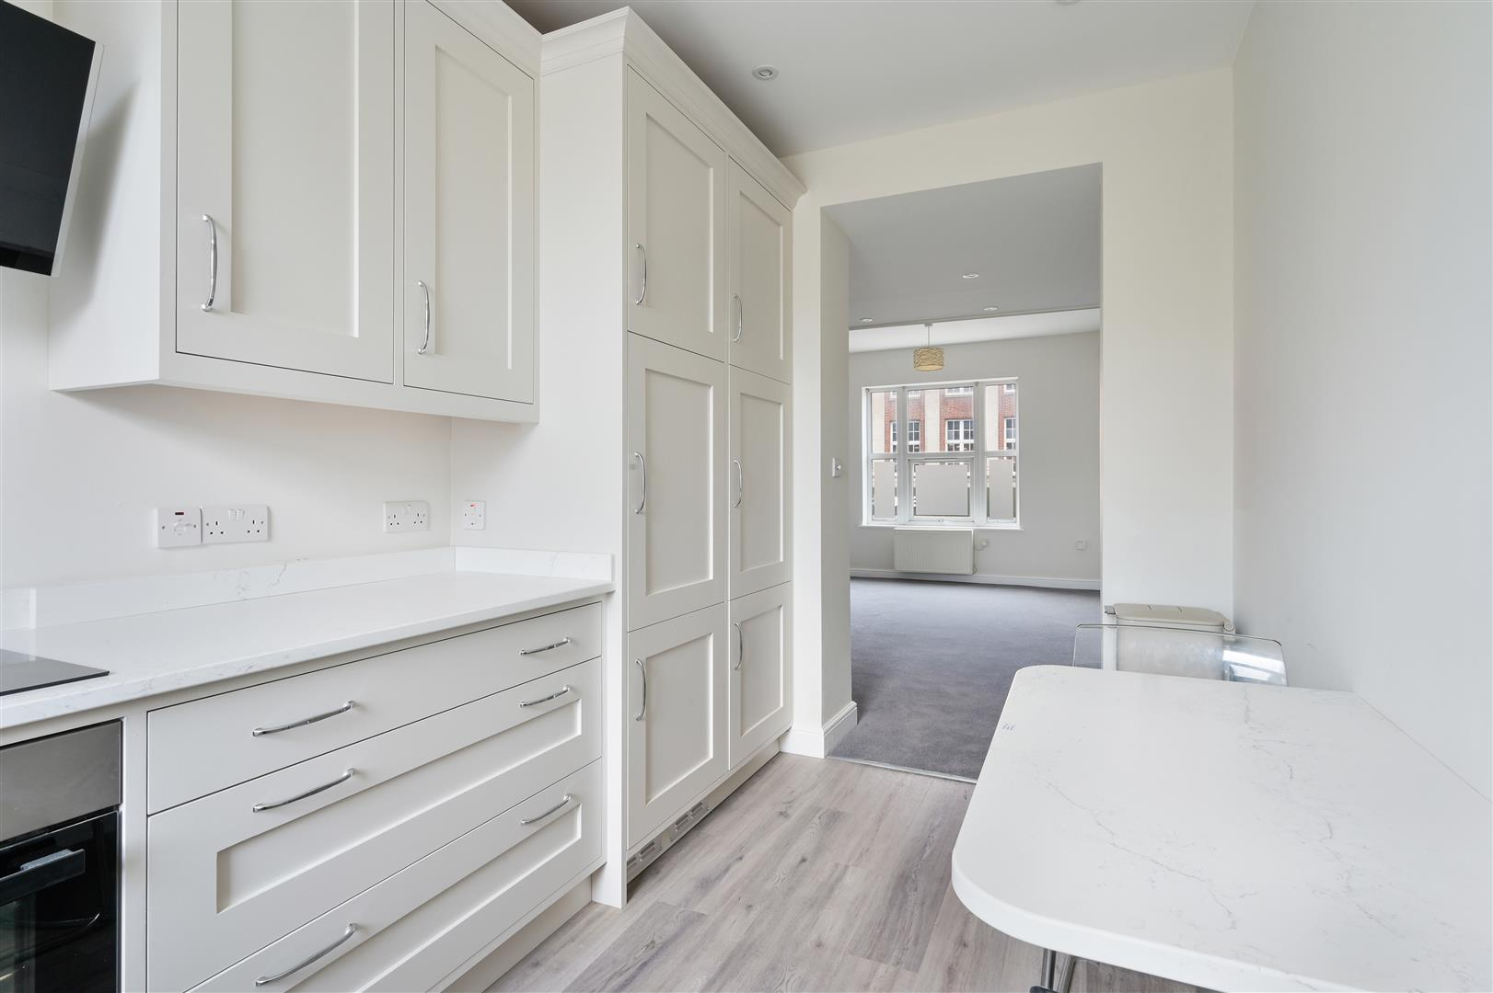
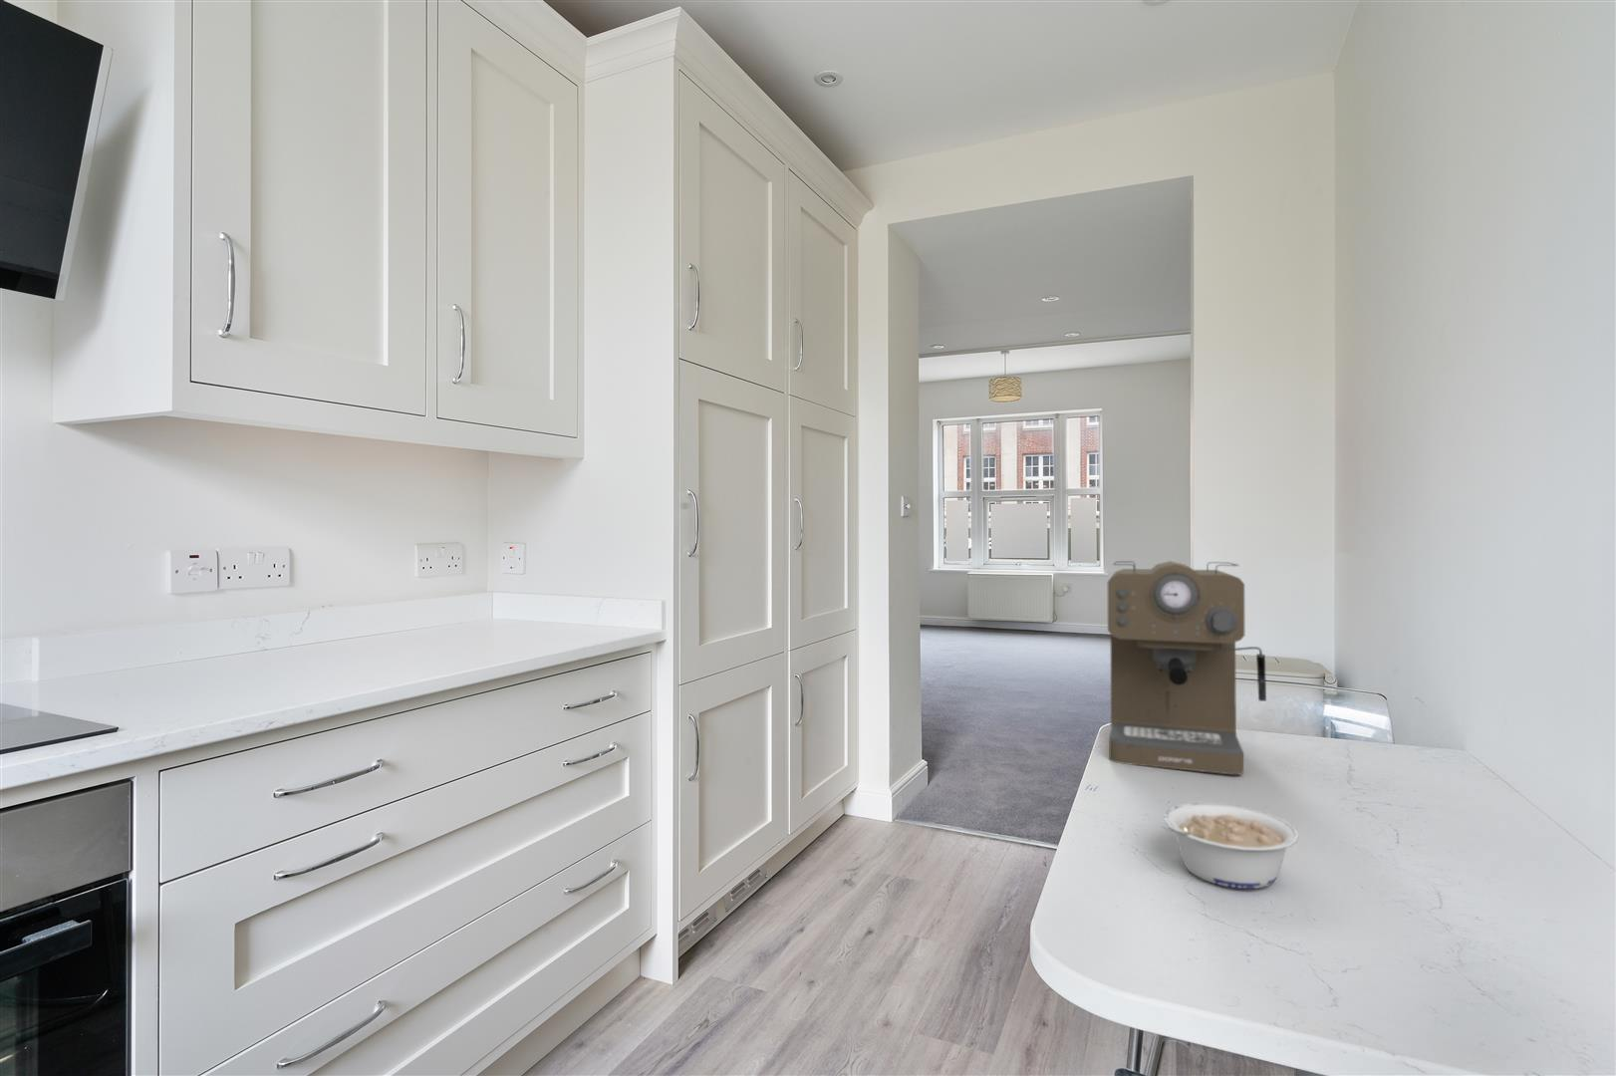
+ coffee maker (1184, 658)
+ legume (1228, 844)
